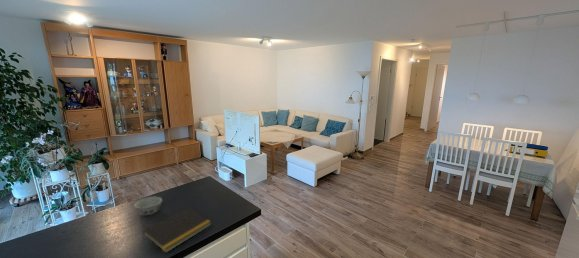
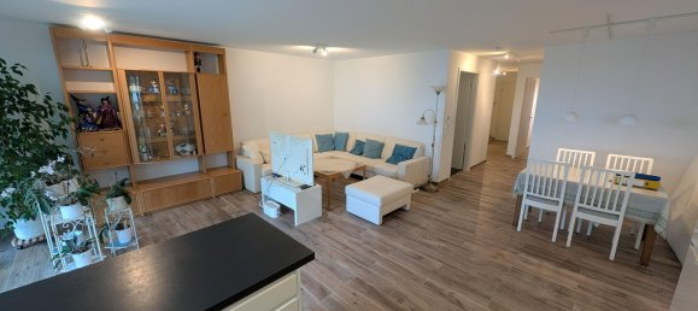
- notepad (179, 227)
- bowl (148, 207)
